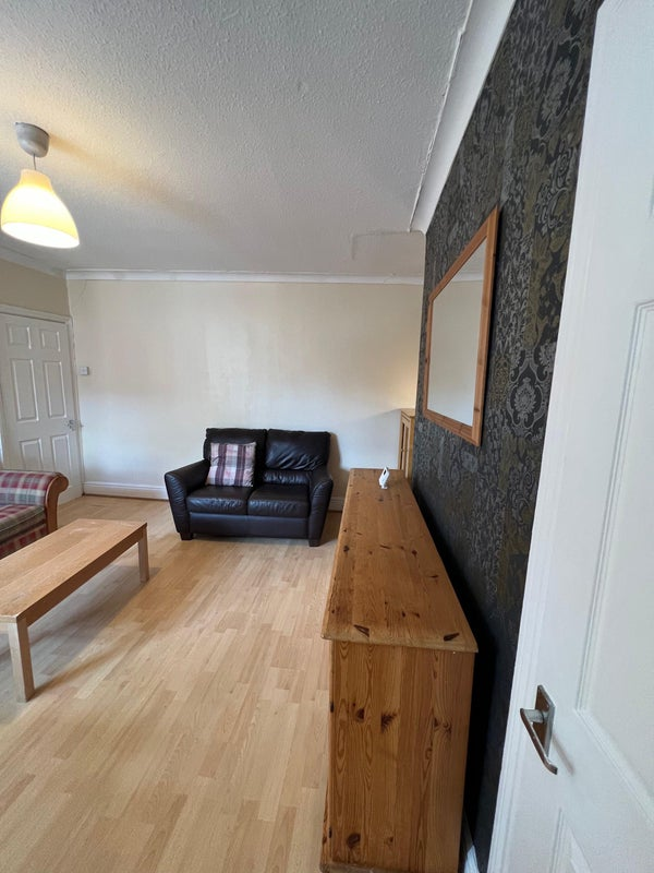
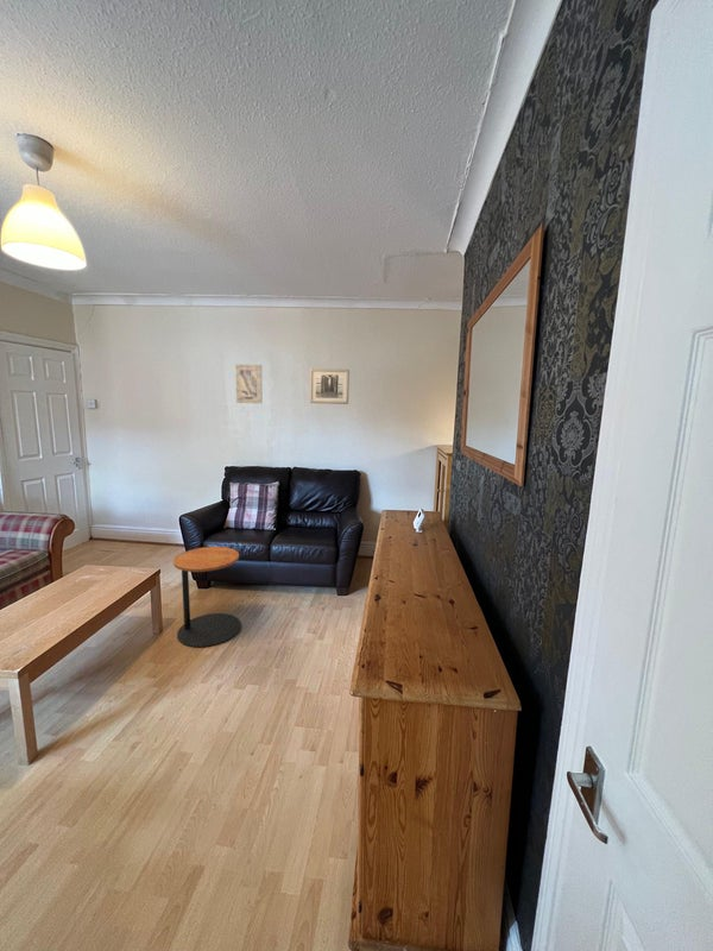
+ wall art (248, 384)
+ side table (188, 593)
+ wall art (329, 386)
